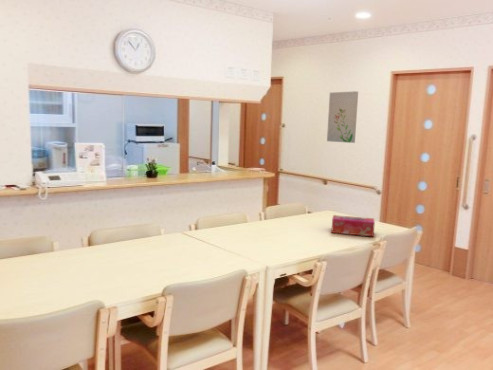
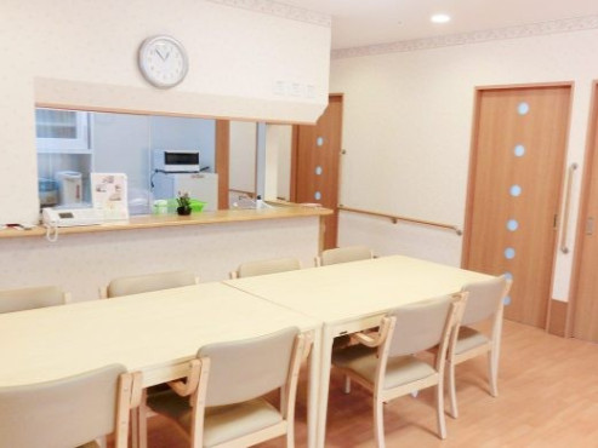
- tissue box (352, 225)
- wall art (342, 117)
